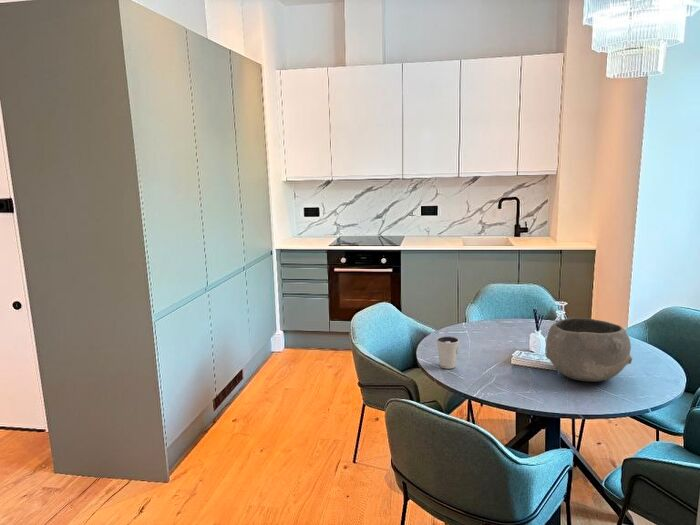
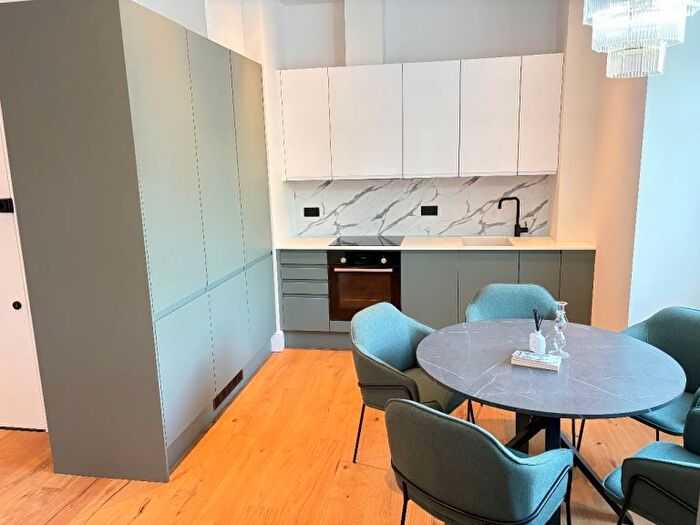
- bowl (586, 350)
- dixie cup (447, 352)
